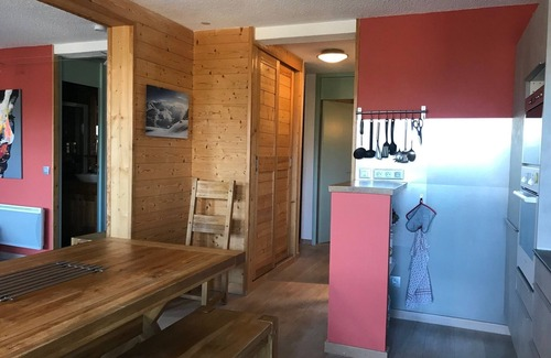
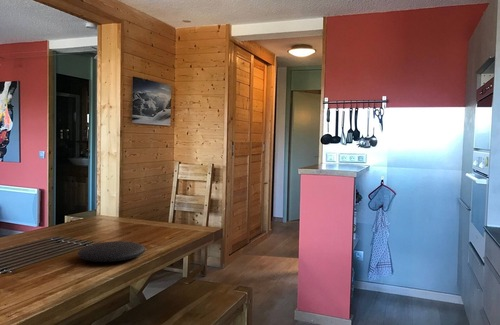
+ plate (112, 251)
